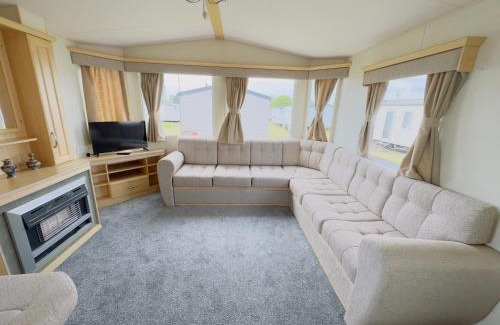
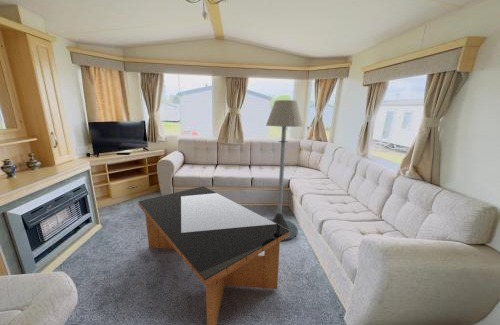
+ coffee table (204, 240)
+ floor lamp (281, 169)
